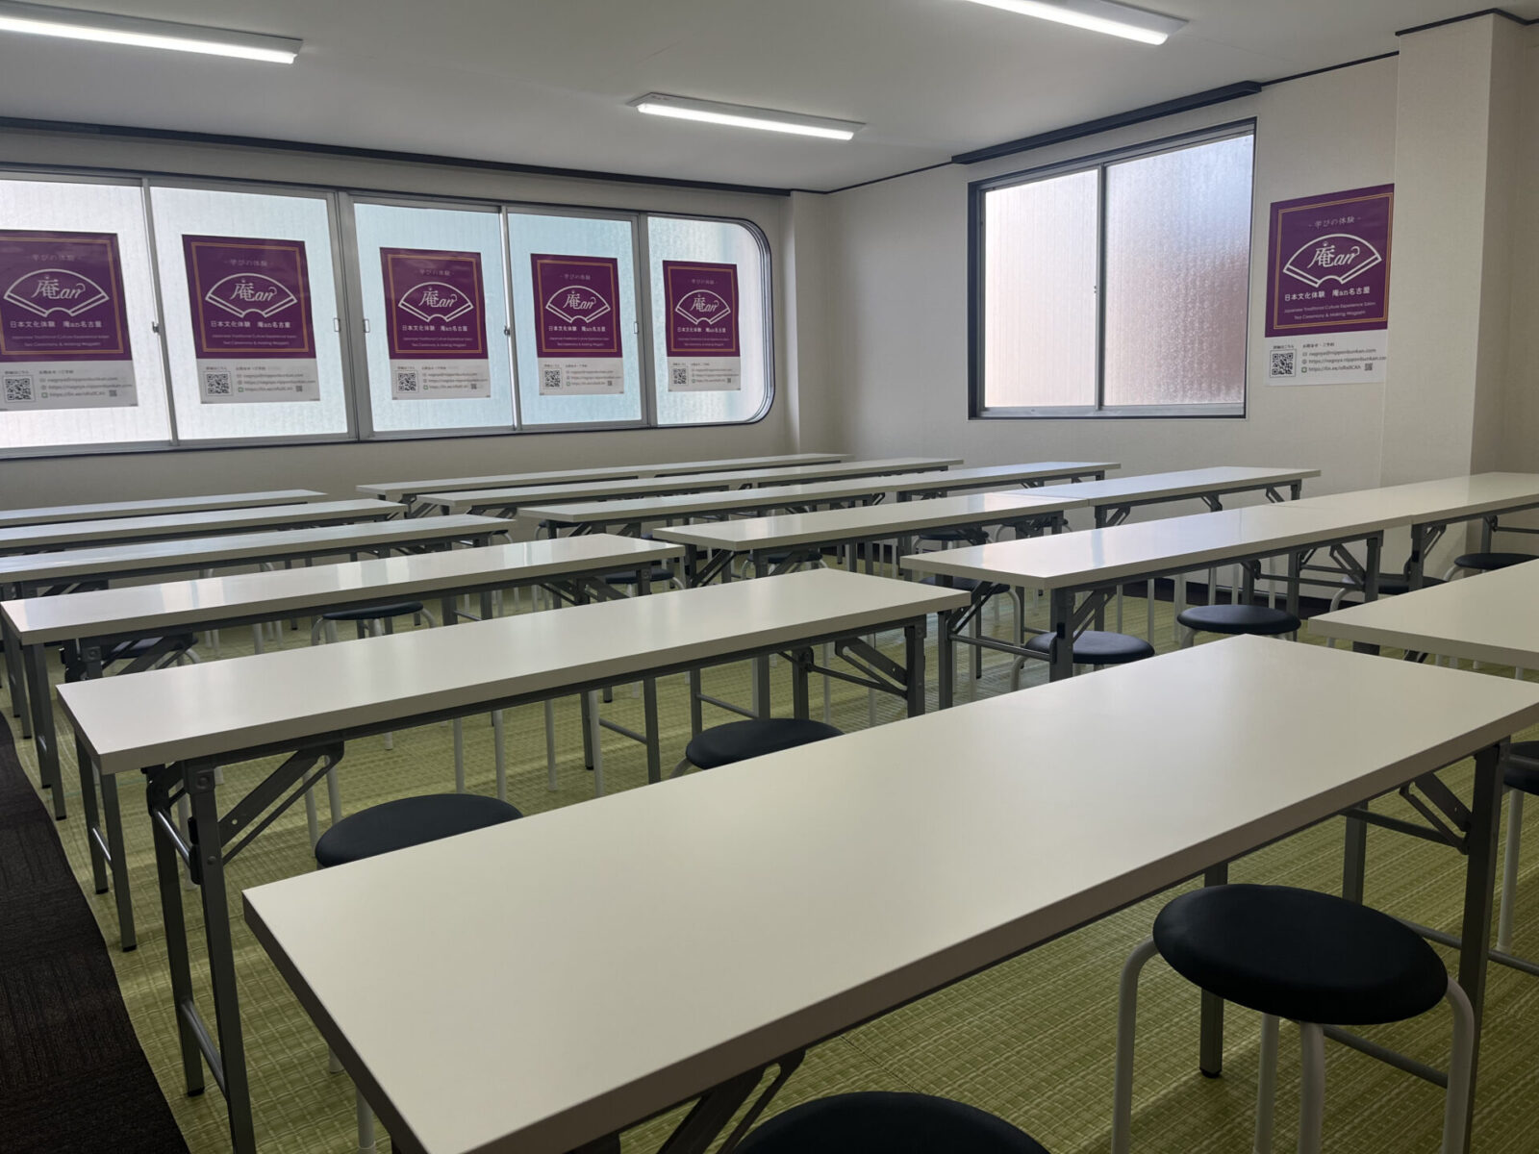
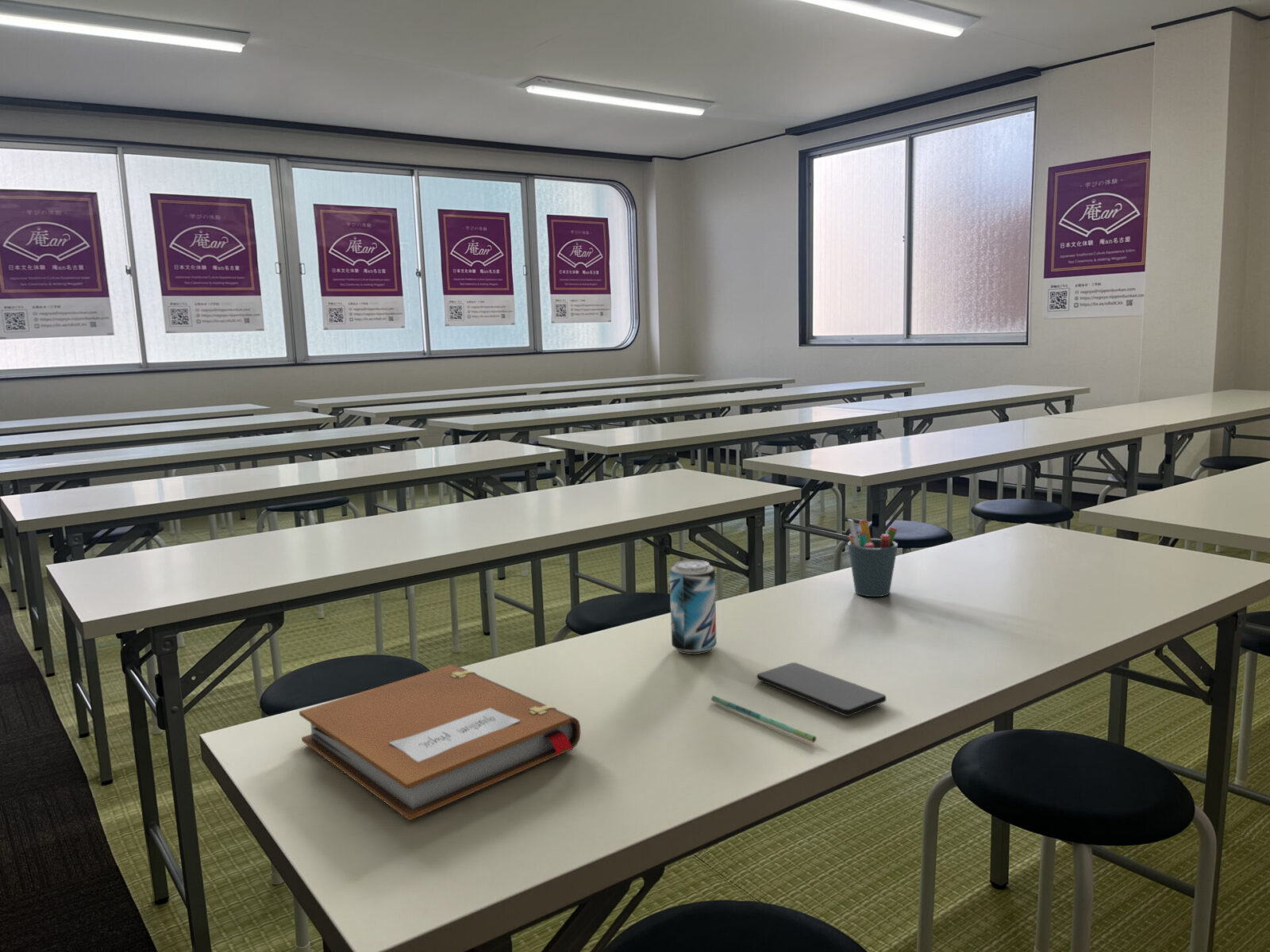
+ beer can (693, 606)
+ smartphone (818, 687)
+ pen holder (872, 555)
+ notebook (441, 729)
+ pen (760, 717)
